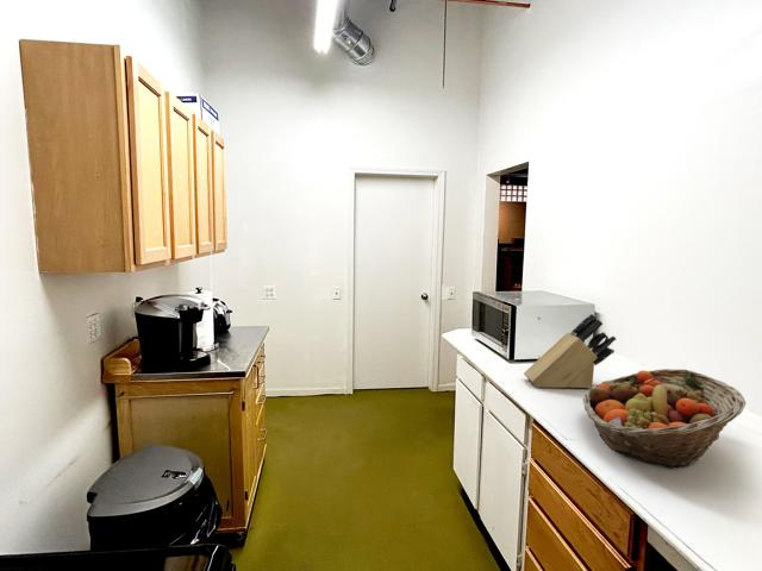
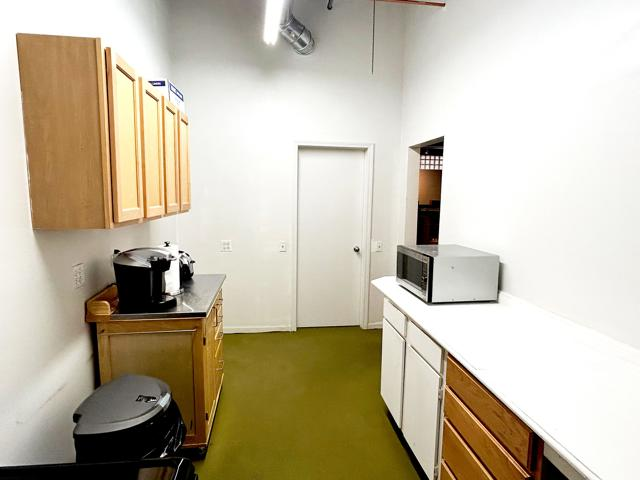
- knife block (569, 349)
- fruit basket (654, 409)
